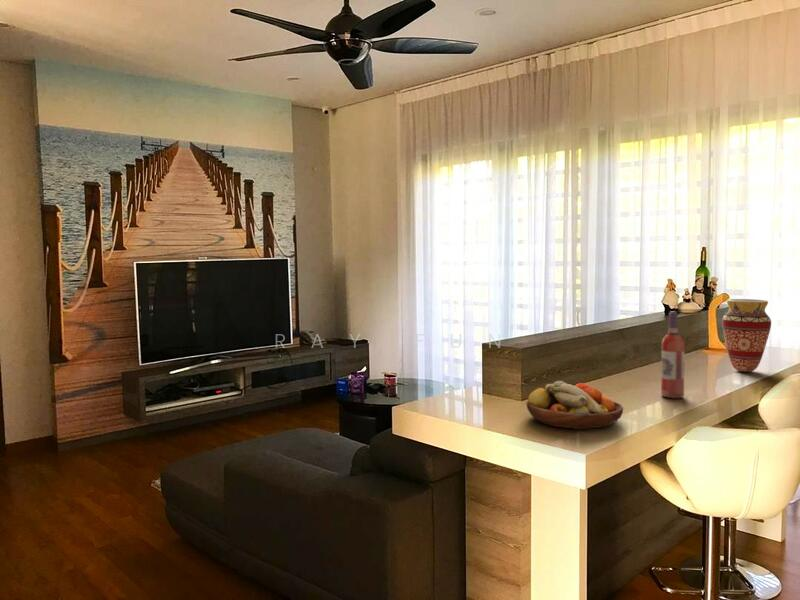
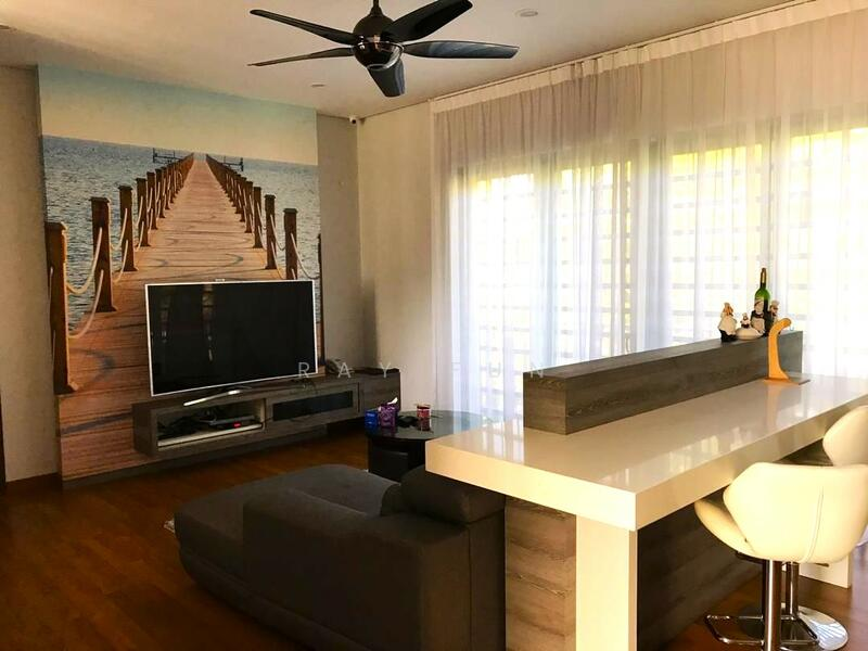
- fruit bowl (574, 400)
- wine bottle (672, 354)
- vase (746, 335)
